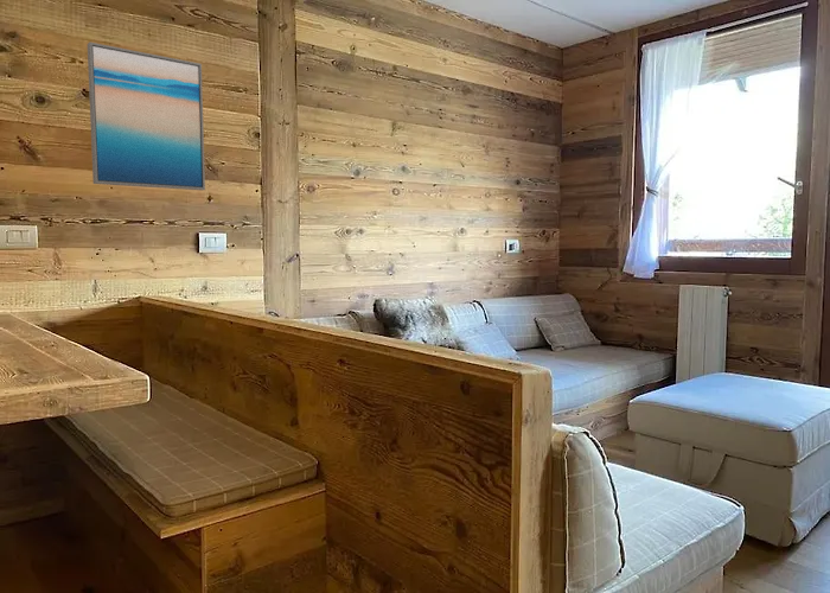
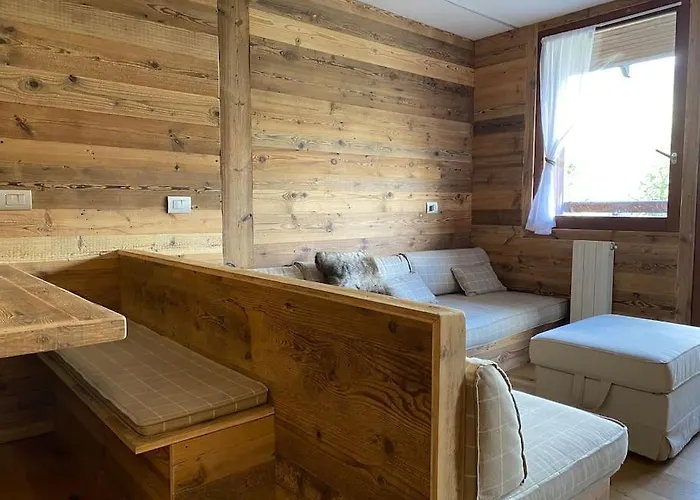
- wall art (149, 121)
